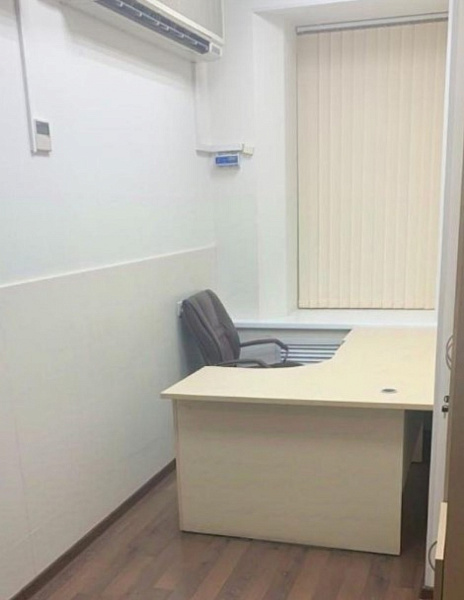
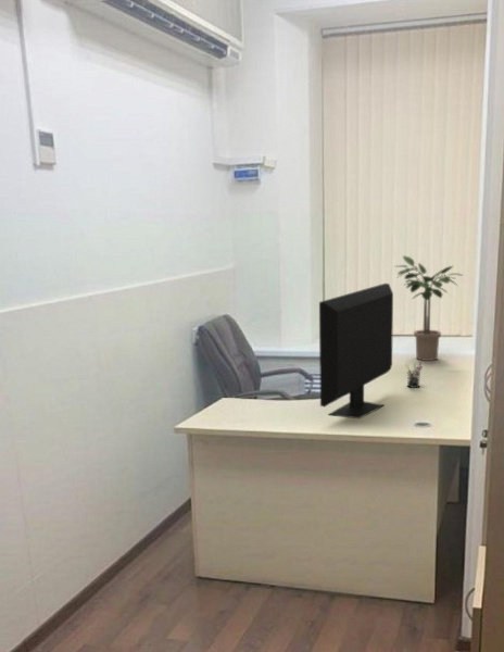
+ potted plant (424, 309)
+ monitor (356, 351)
+ pen holder (414, 373)
